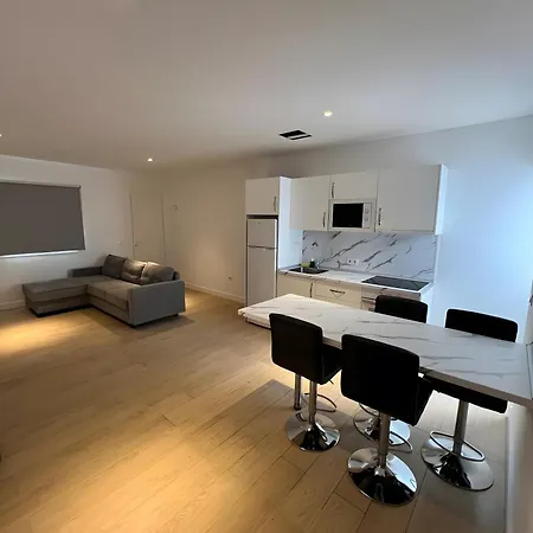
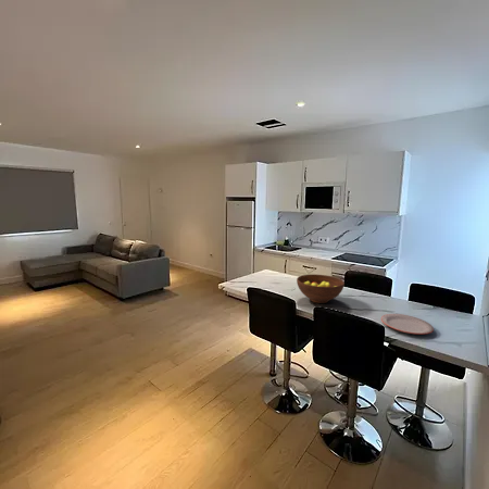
+ fruit bowl (319, 290)
+ plate (405, 324)
